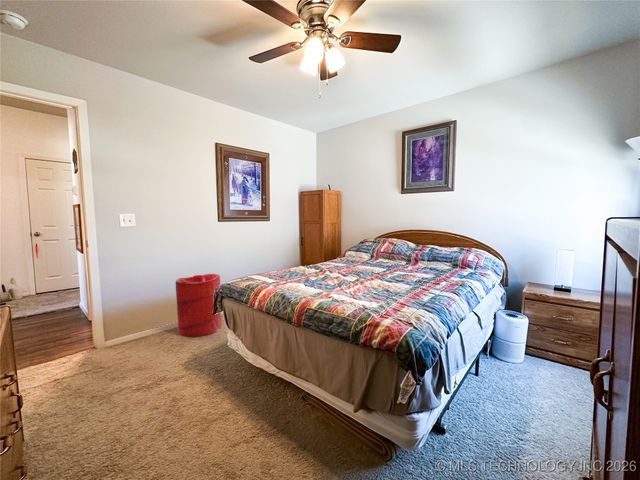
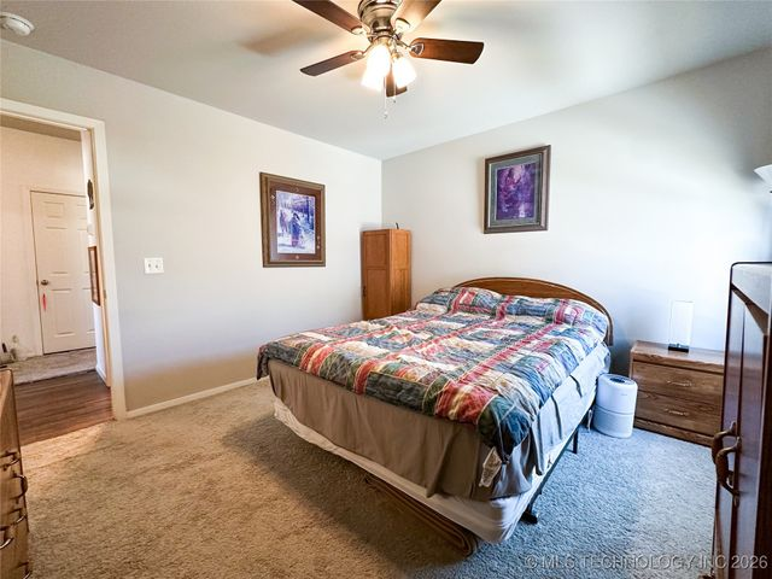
- laundry hamper (199, 302)
